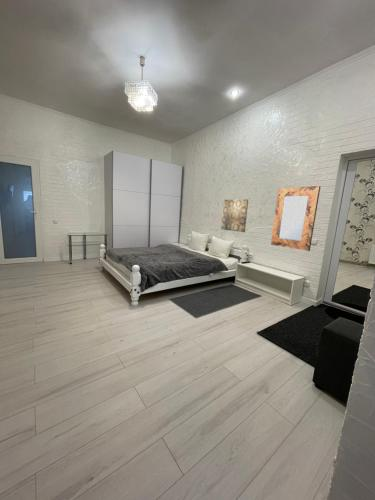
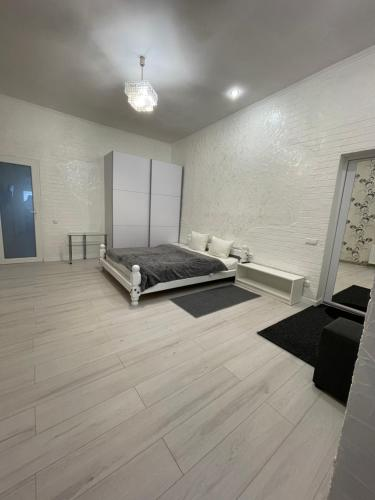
- wall art (233, 215)
- home mirror (293, 218)
